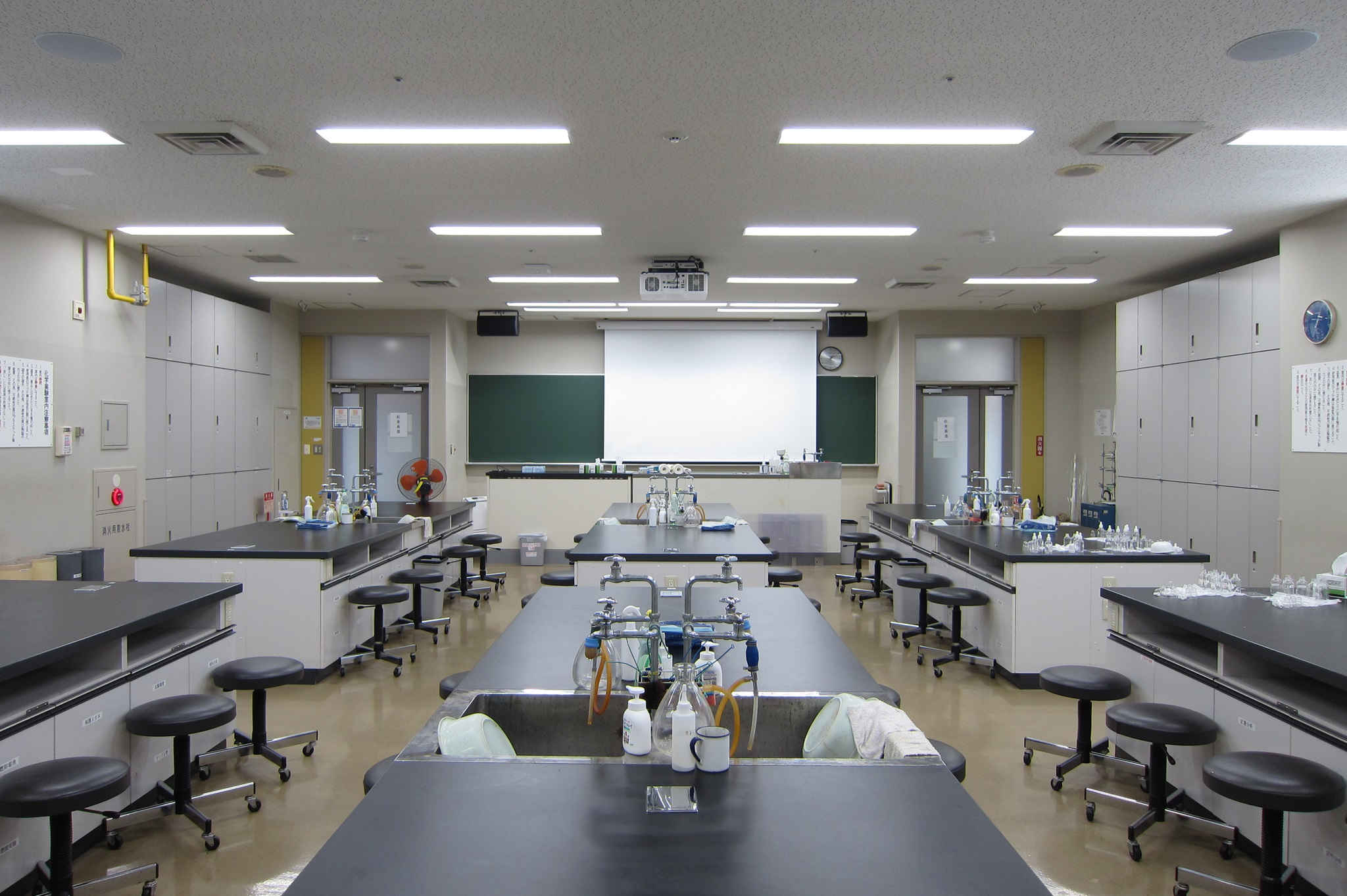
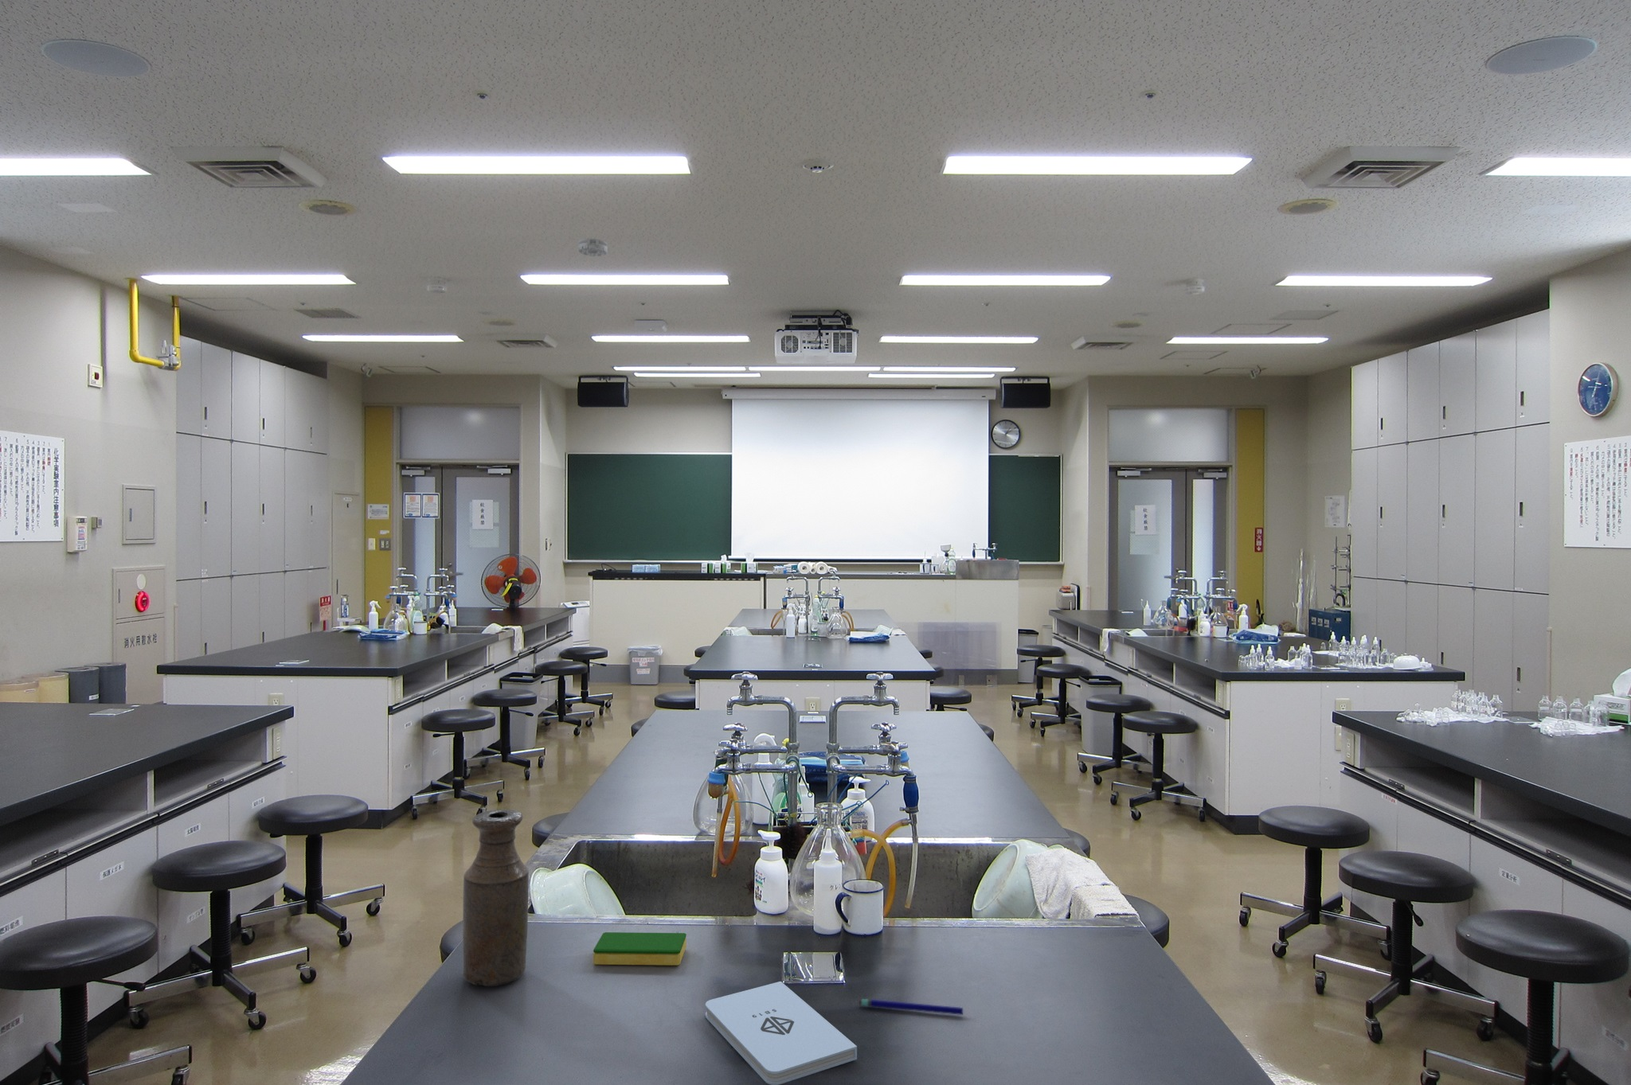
+ smoke detector (592, 247)
+ pen (911, 1006)
+ bottle (496, 895)
+ notepad (776, 1029)
+ dish sponge (641, 948)
